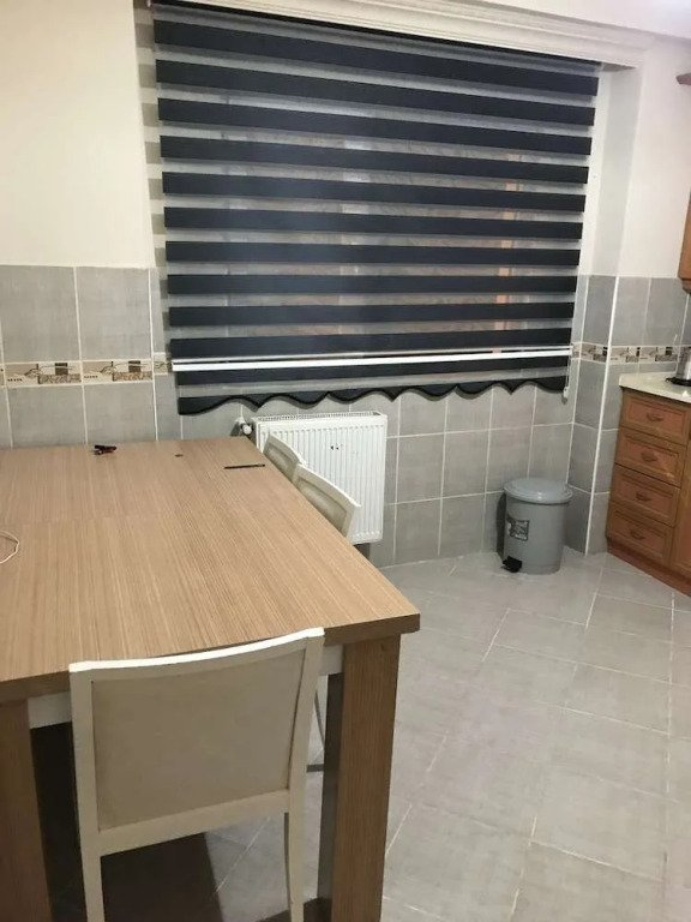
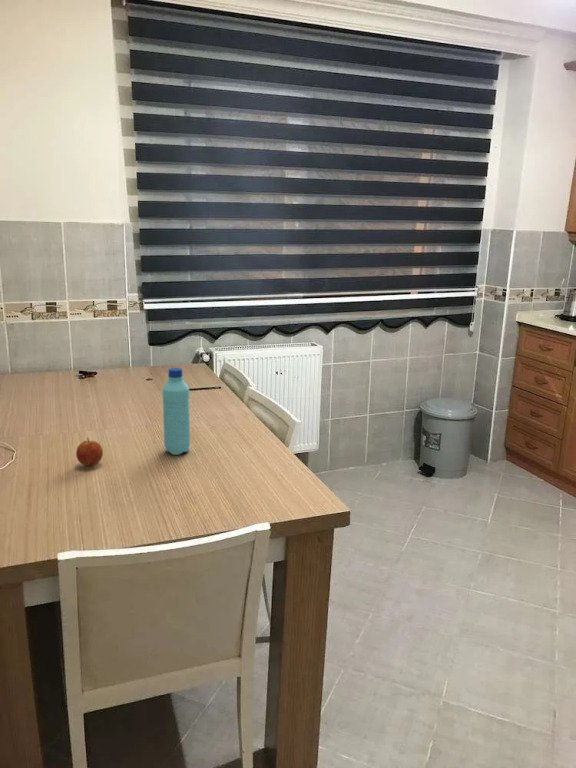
+ fruit (89, 451)
+ water bottle (176, 410)
